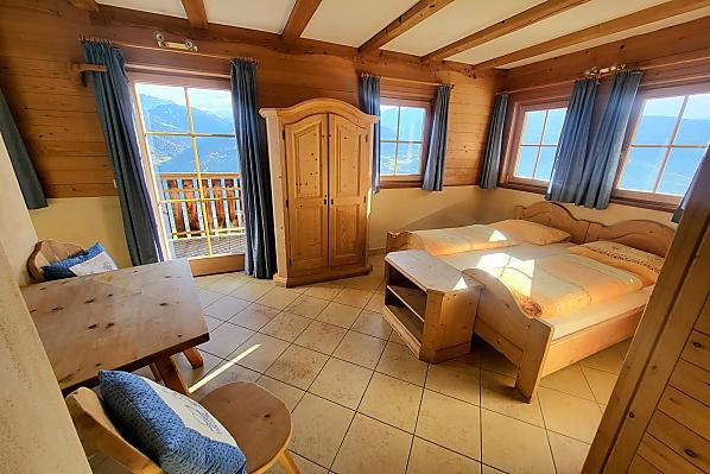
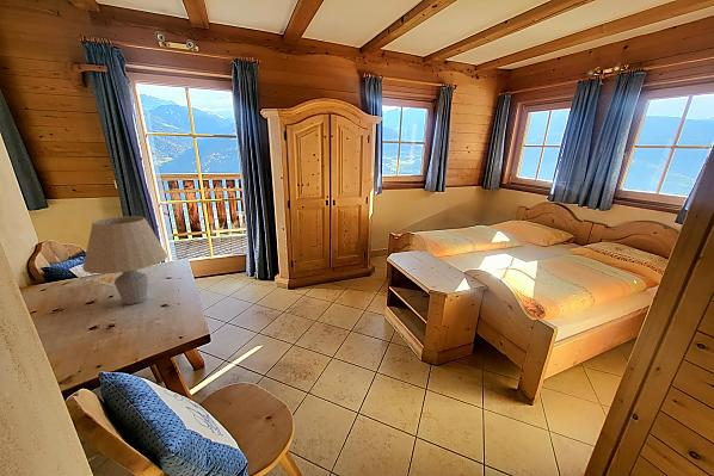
+ table lamp (128, 261)
